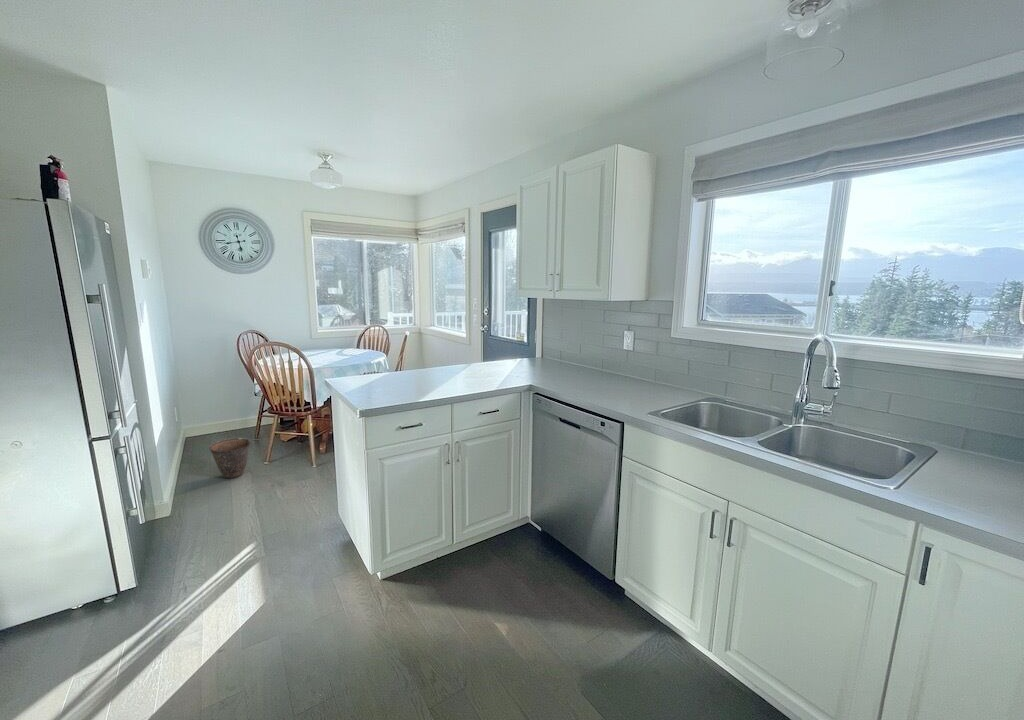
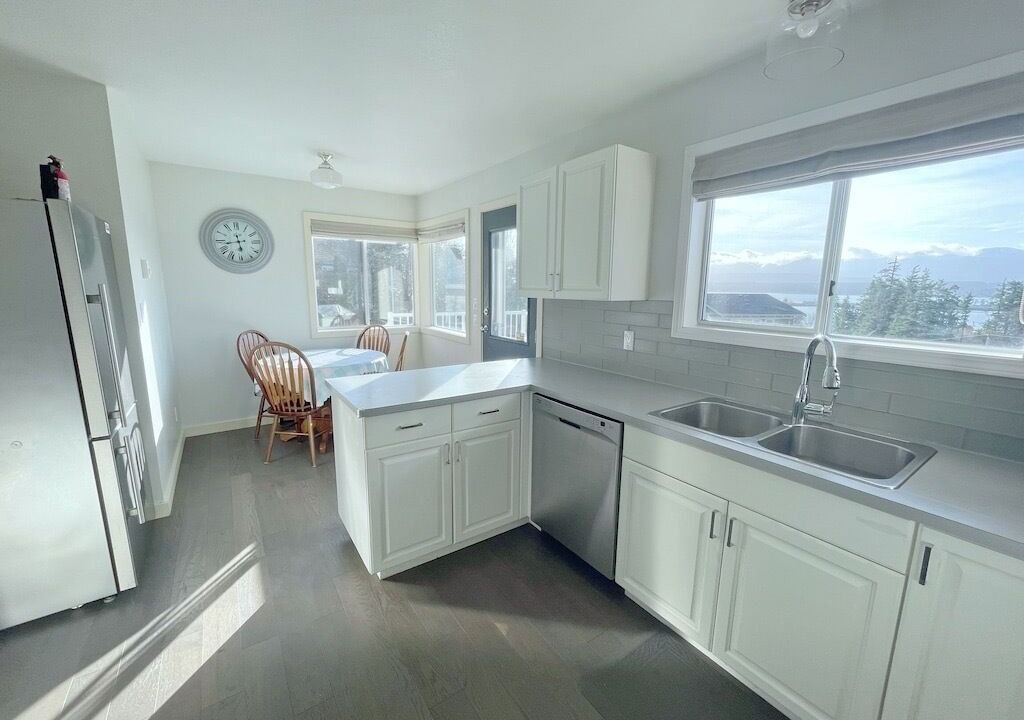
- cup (231, 459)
